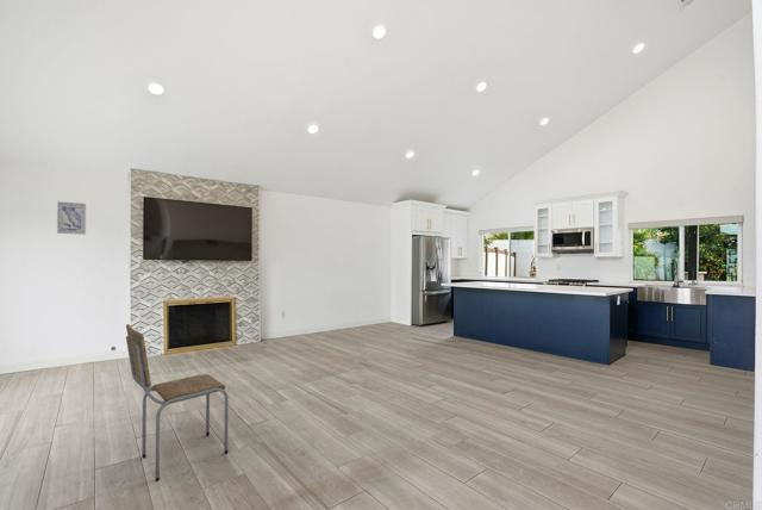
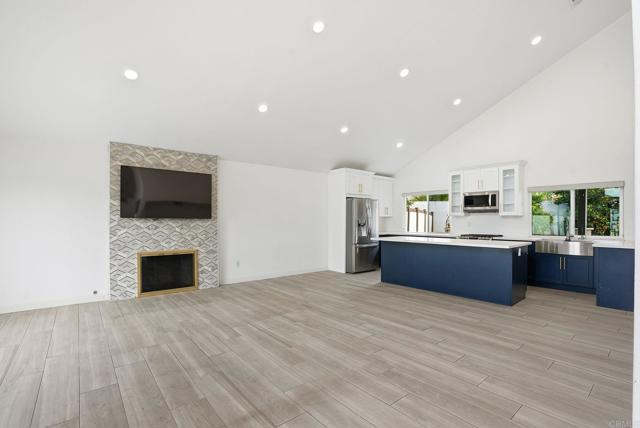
- dining chair (176, 391)
- wall art (71, 218)
